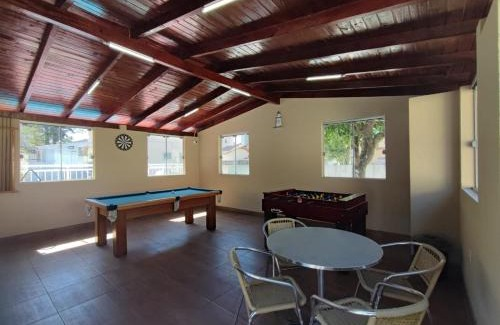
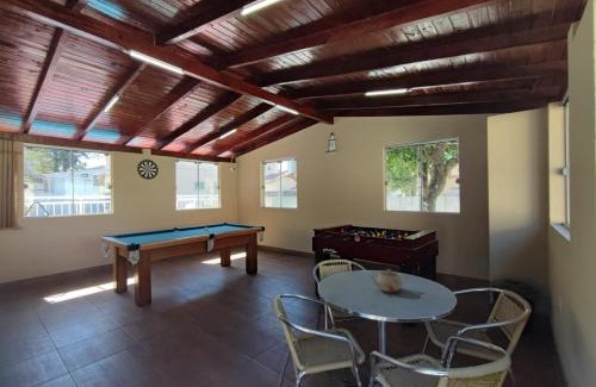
+ teapot (387, 280)
